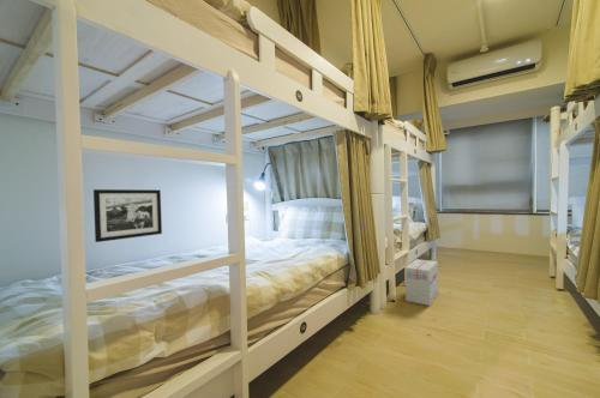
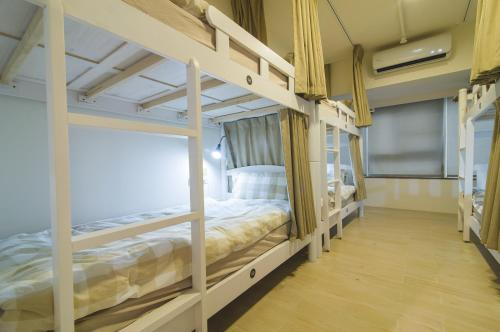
- picture frame (130, 213)
- cardboard box (421, 279)
